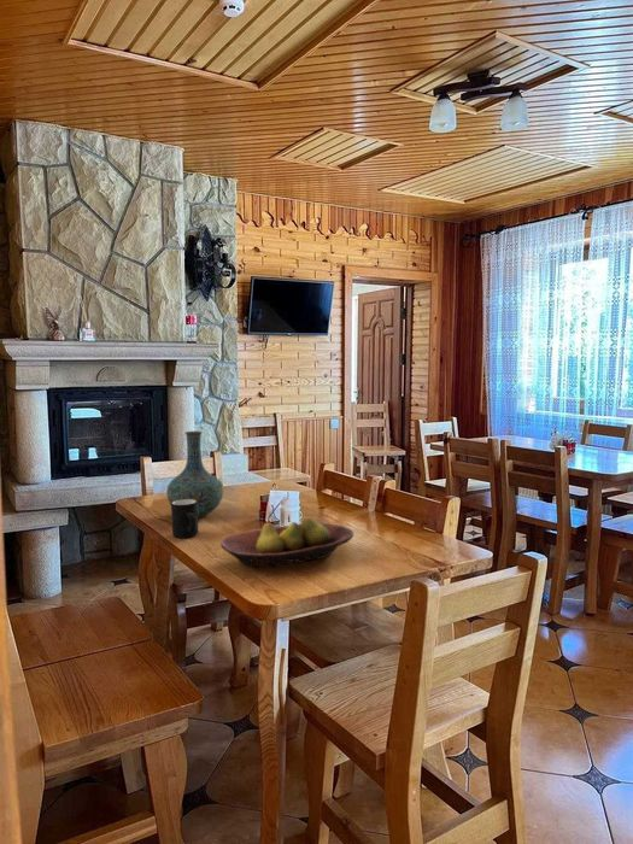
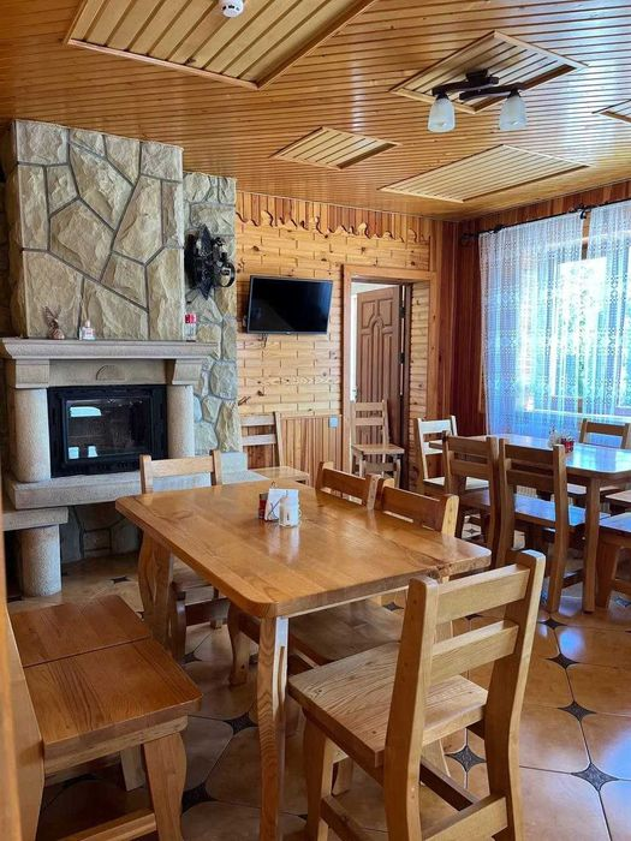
- fruit bowl (288, 539)
- vase (194, 474)
- mug (187, 518)
